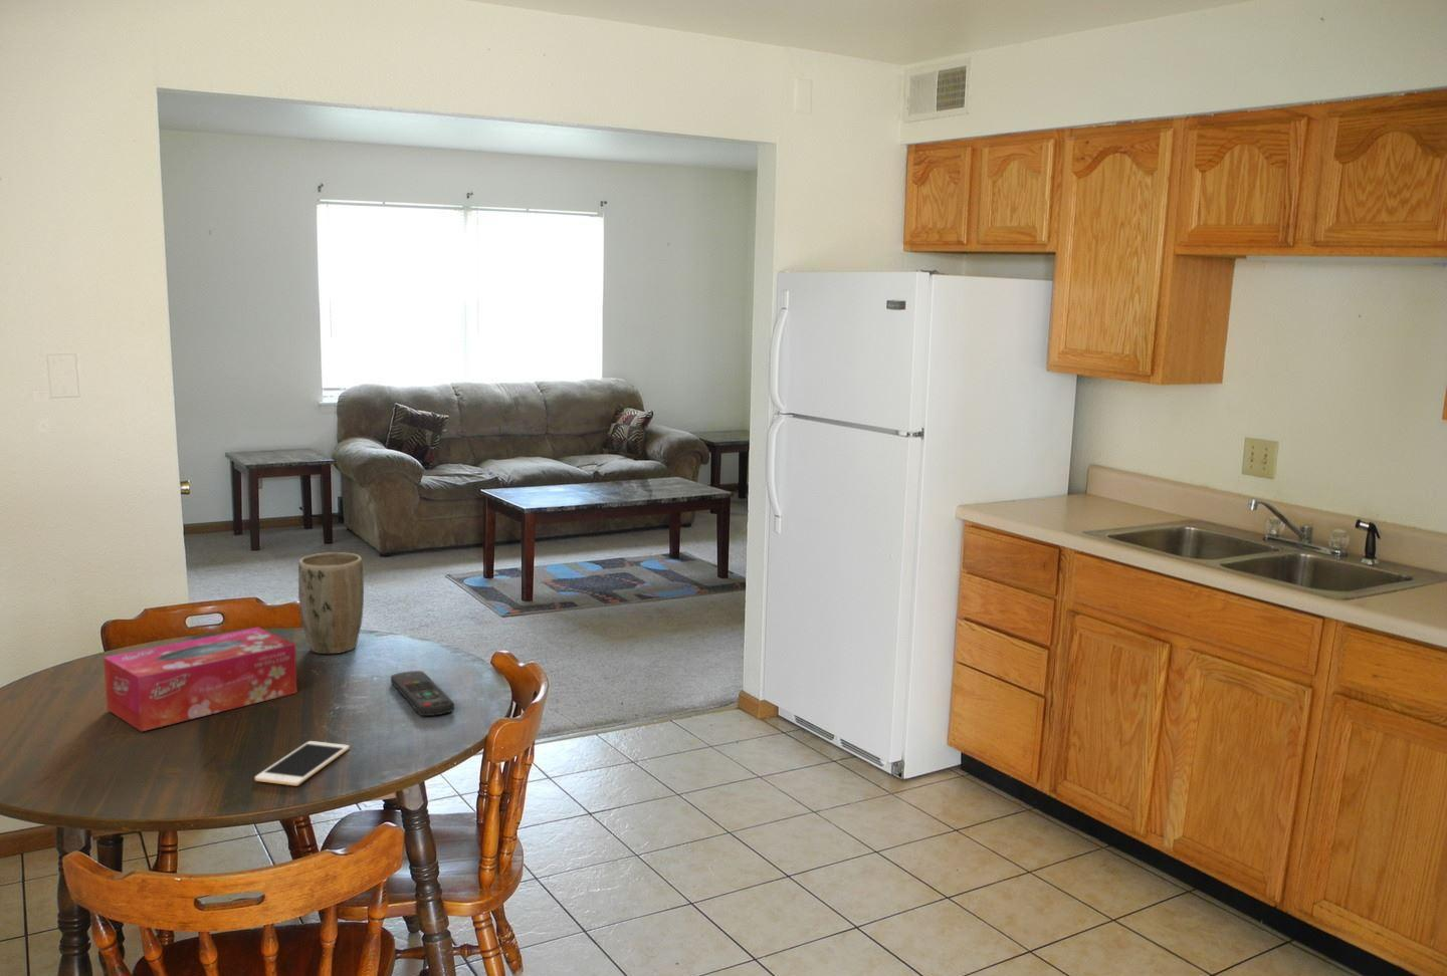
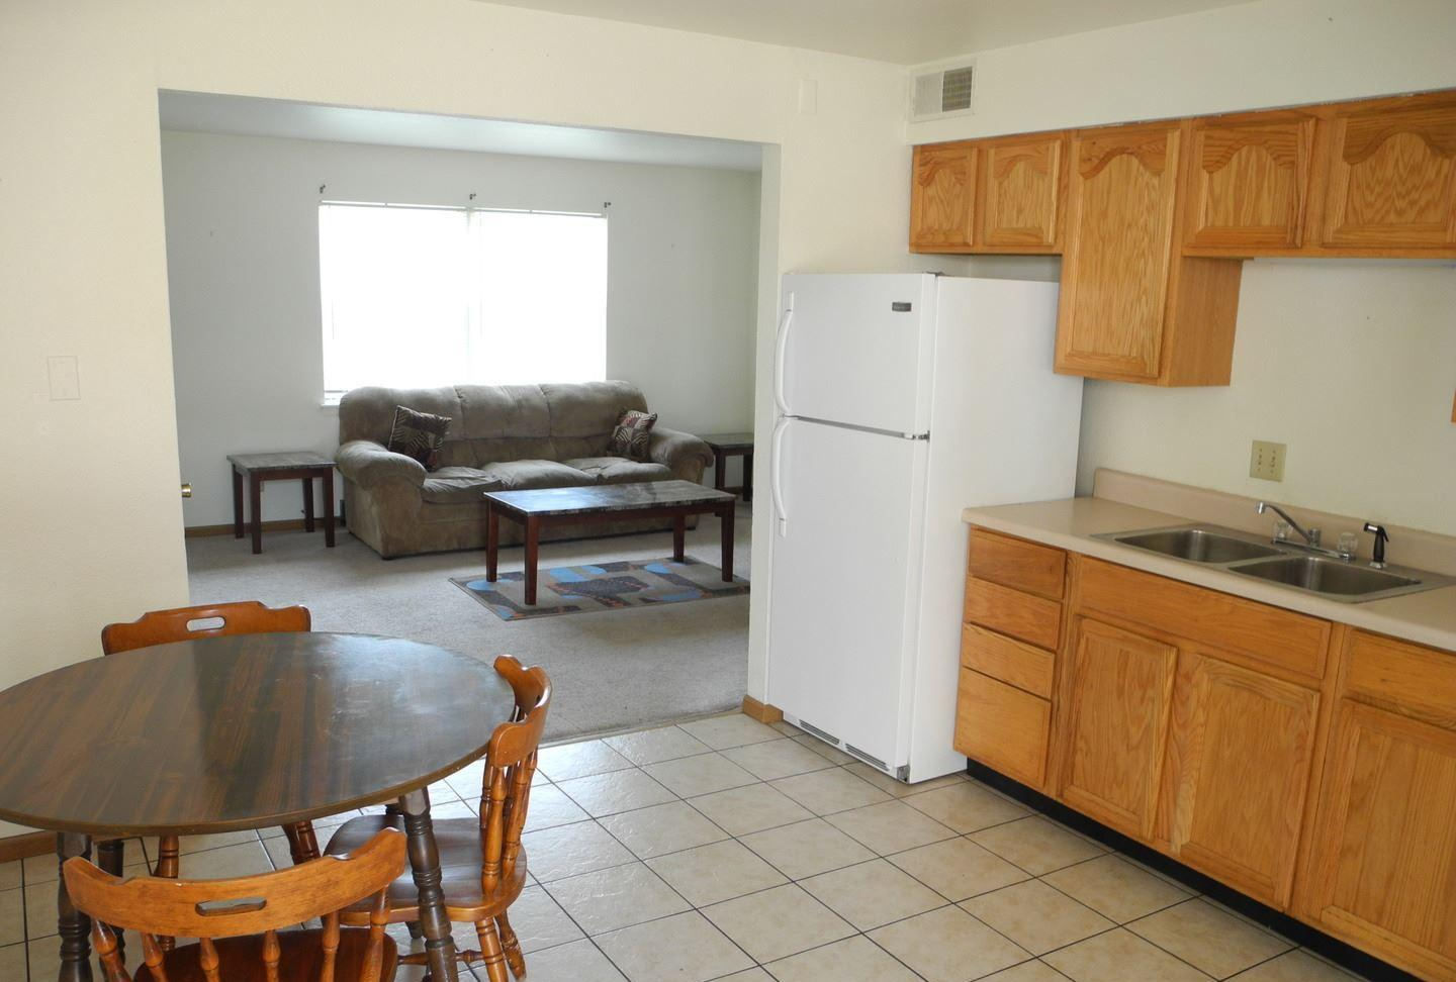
- tissue box (203, 674)
- cell phone (304, 762)
- plant pot (331, 603)
- remote control (421, 692)
